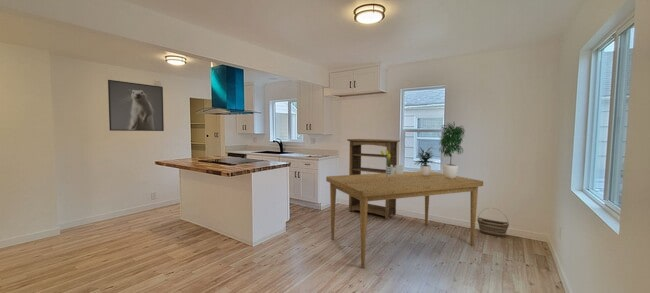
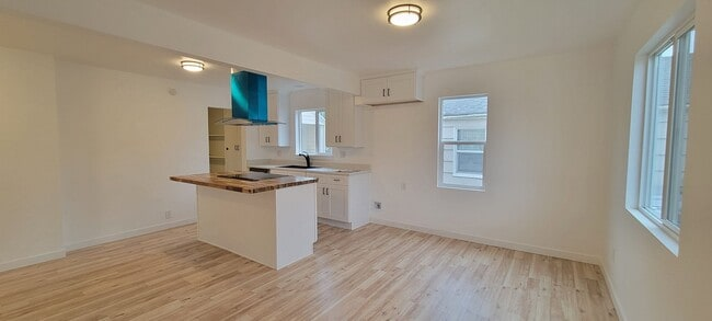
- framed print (137, 107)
- dining table (397, 198)
- potted plant (439, 148)
- bookshelf (375, 172)
- basket (492, 220)
- bouquet (392, 165)
